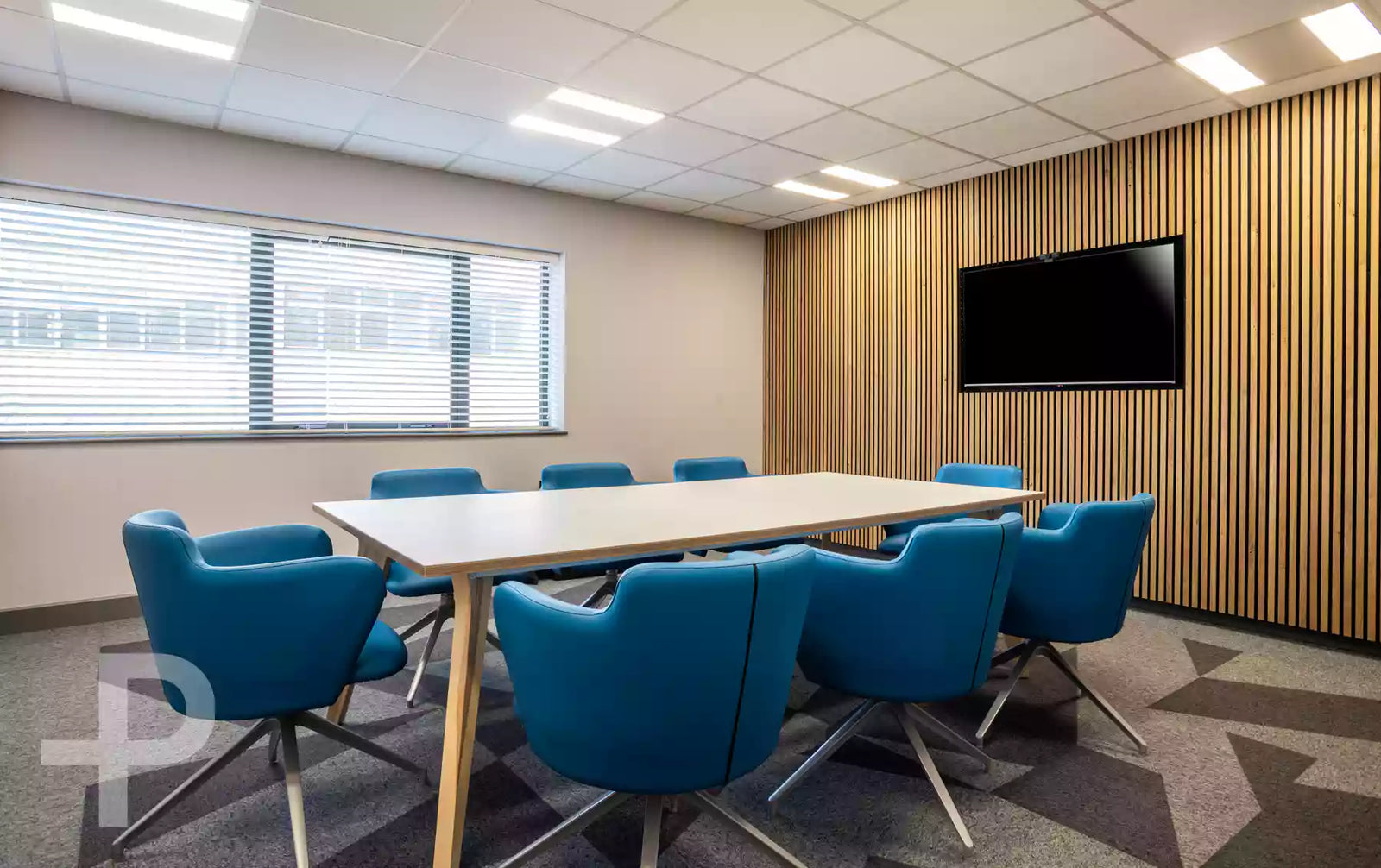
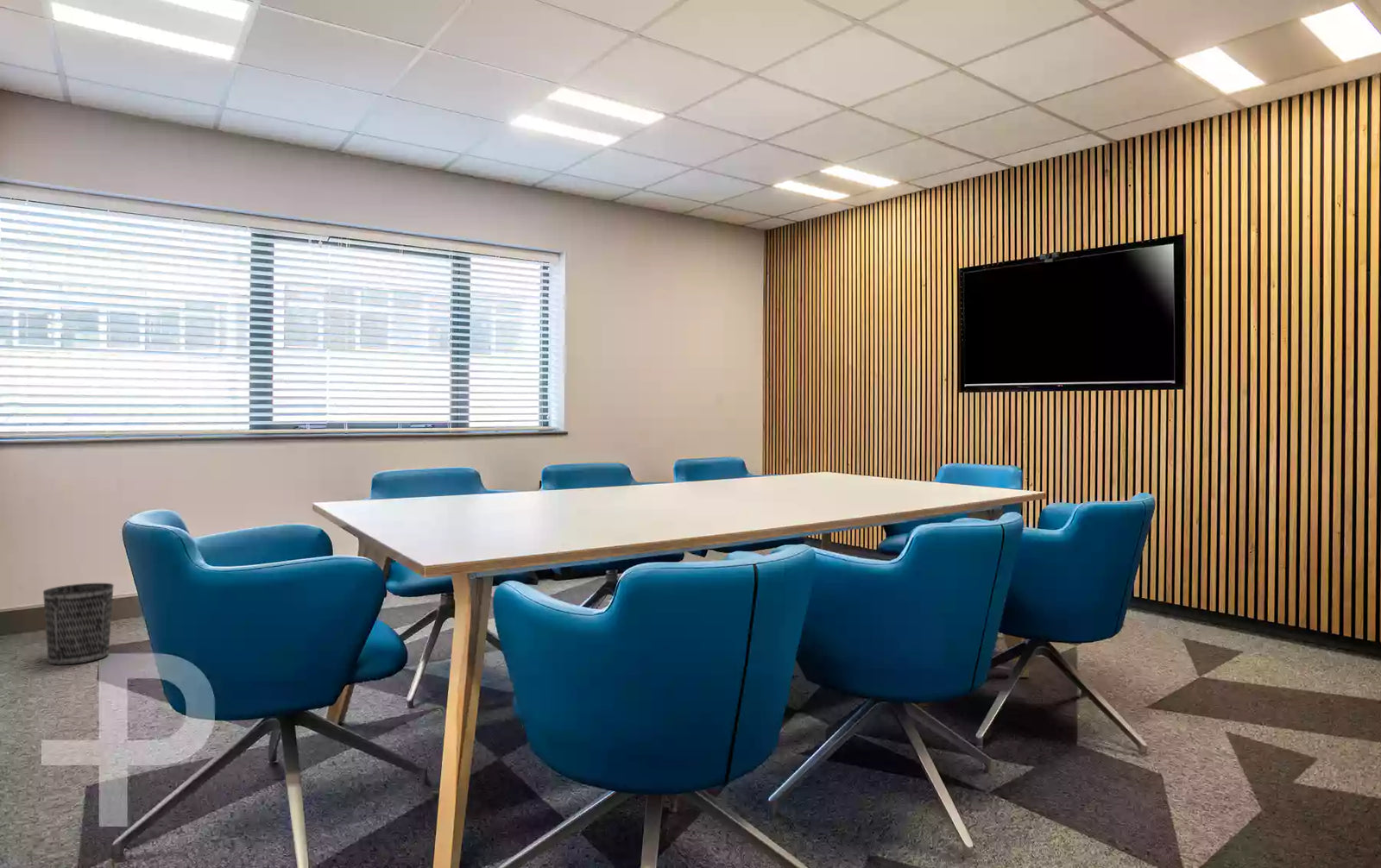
+ wastebasket (79, 623)
